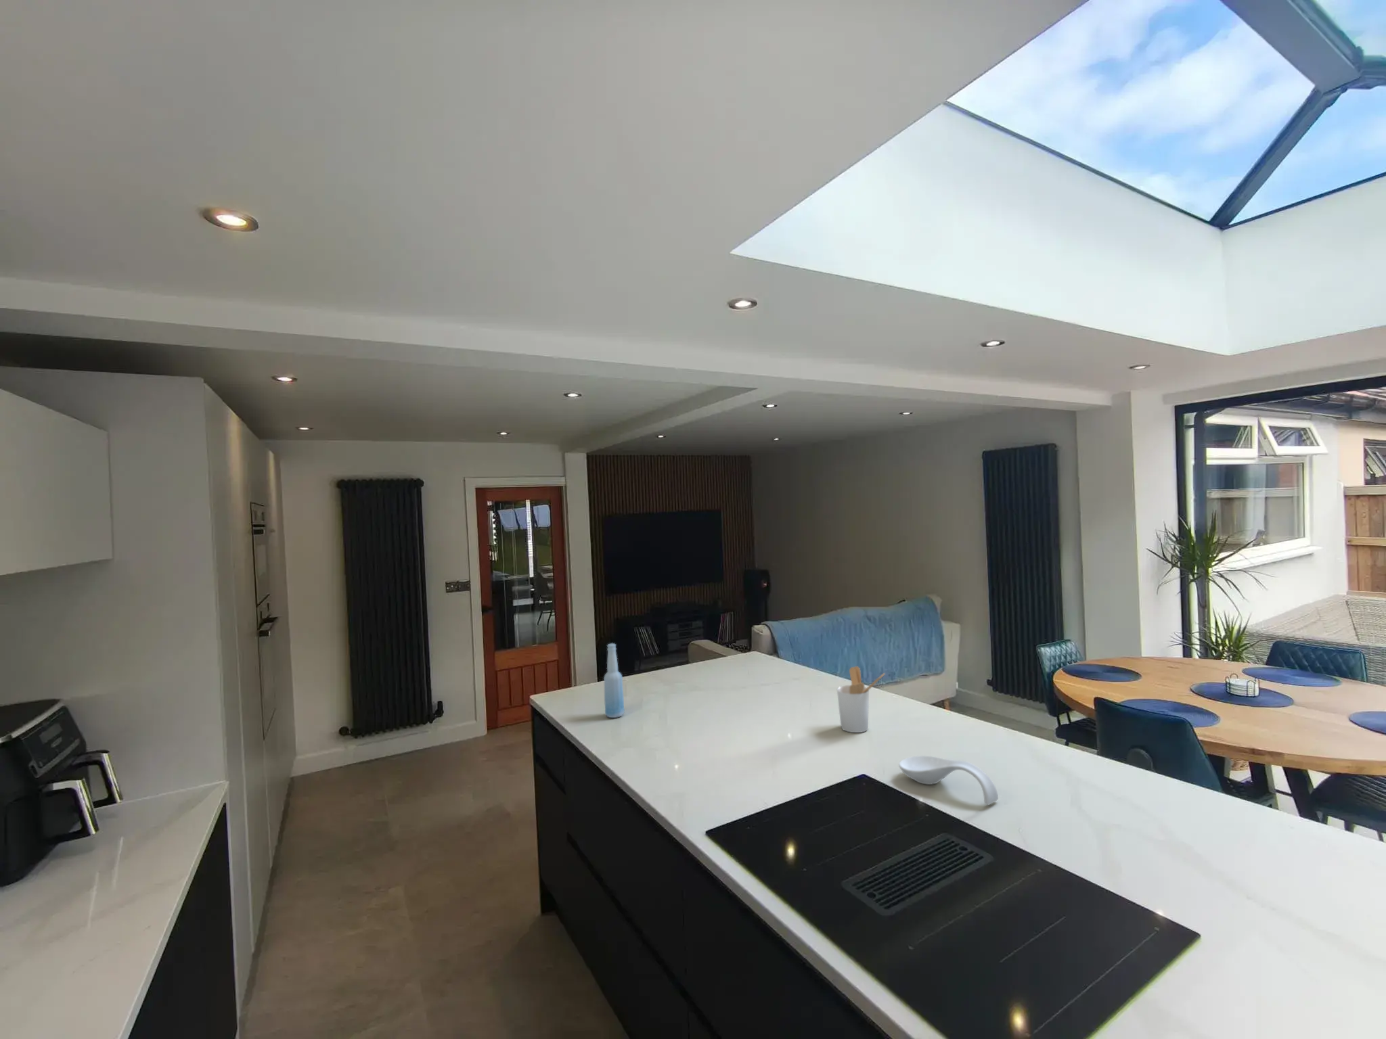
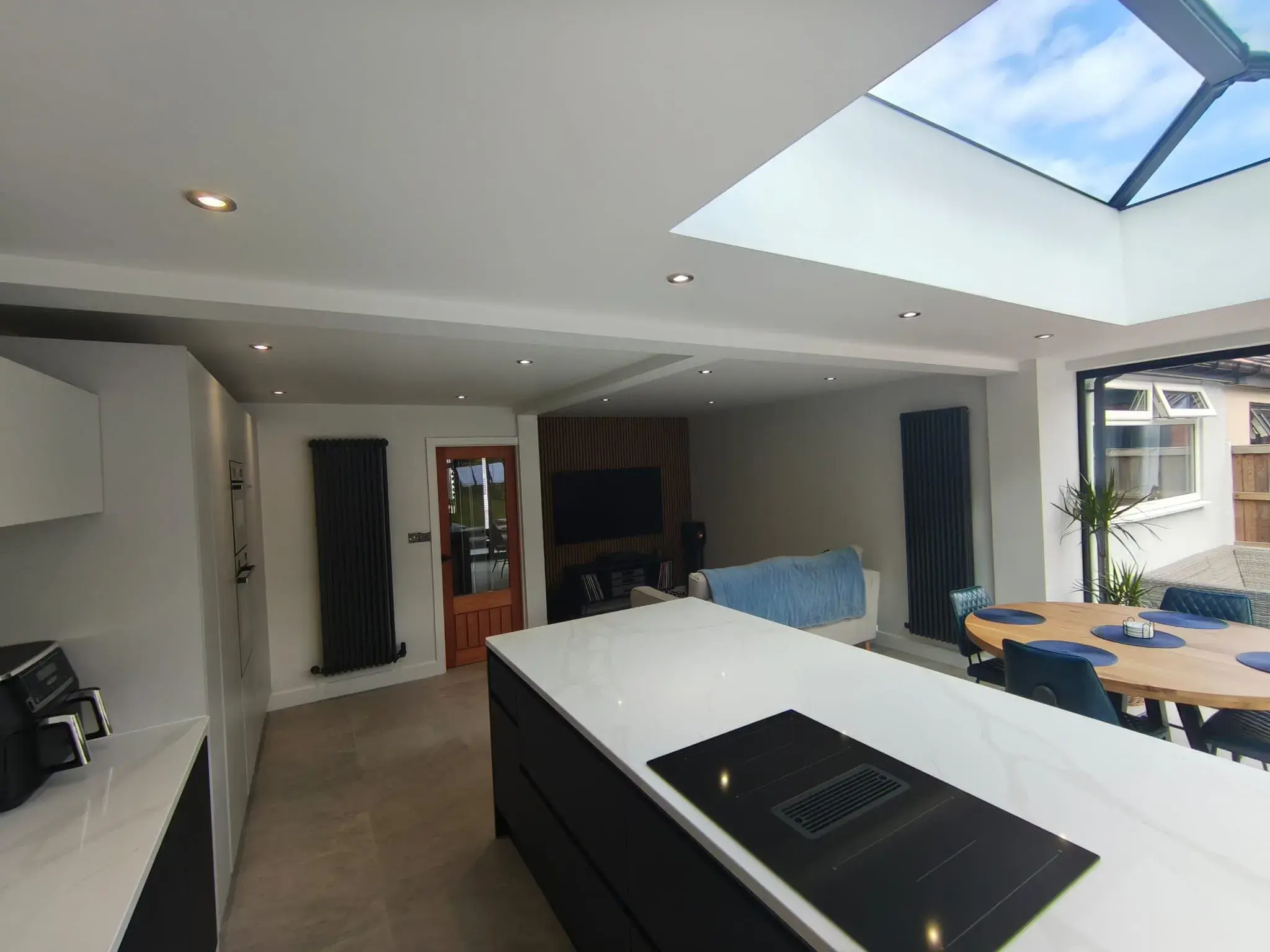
- spoon rest (945, 772)
- bottle (612, 680)
- utensil holder (861, 700)
